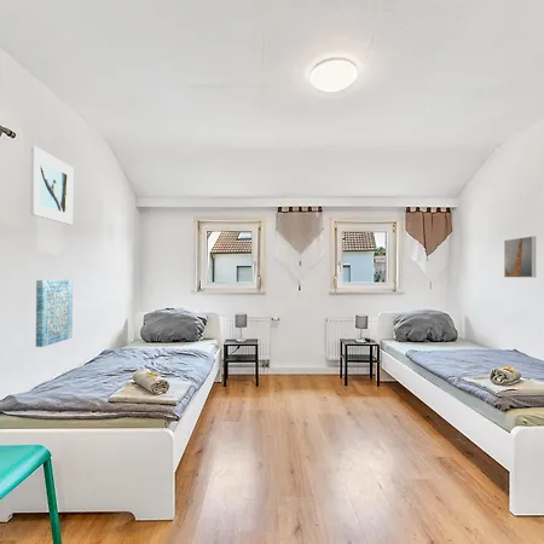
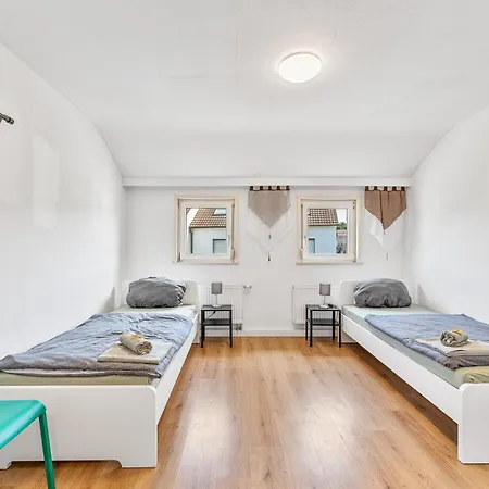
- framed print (53, 189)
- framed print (519, 257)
- wall art (54, 311)
